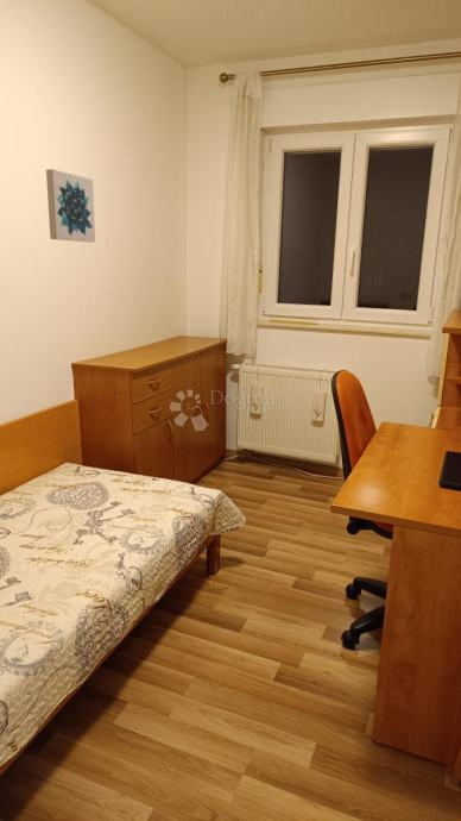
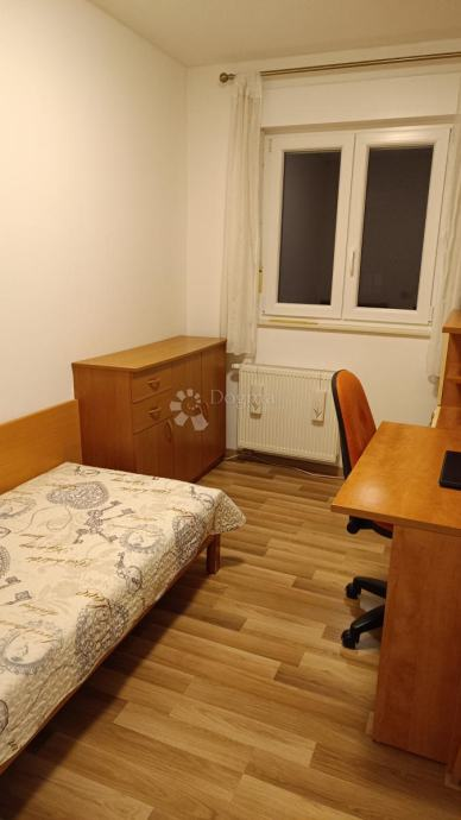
- wall art (71, 208)
